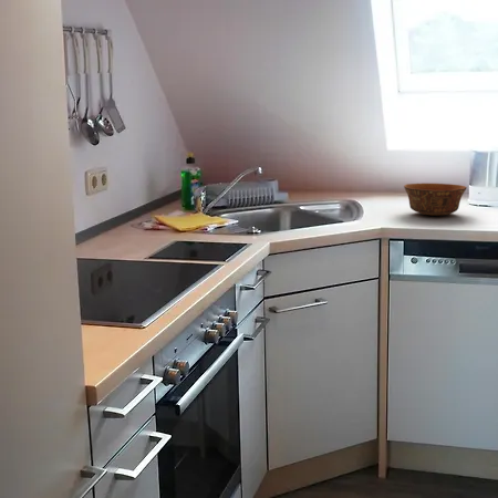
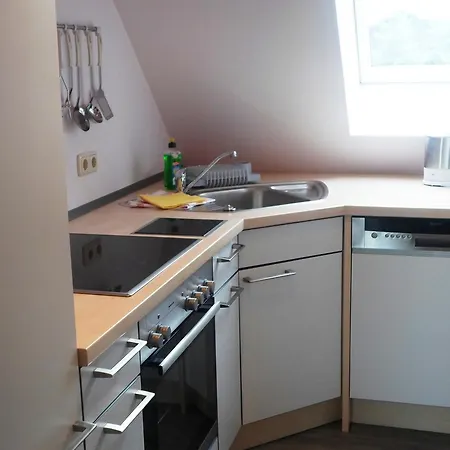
- bowl (434, 199)
